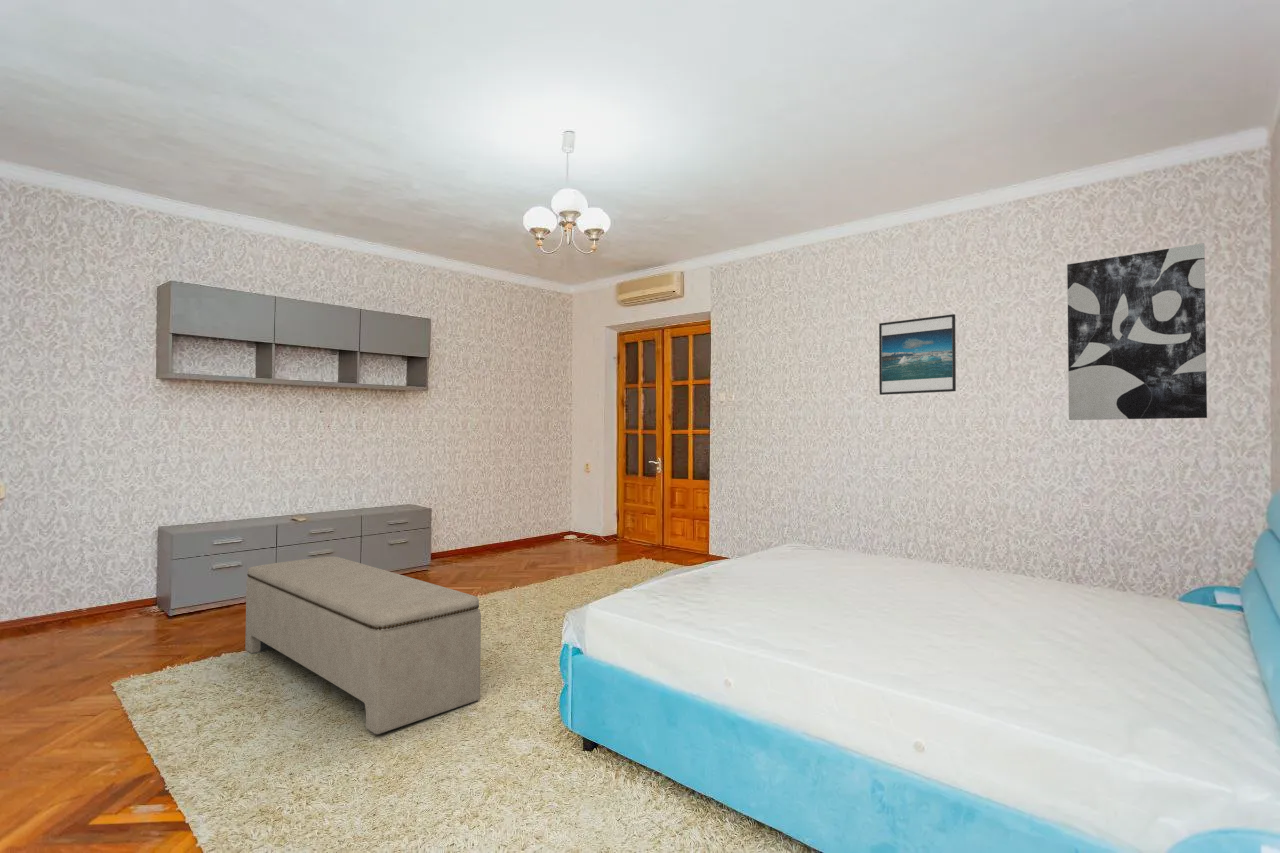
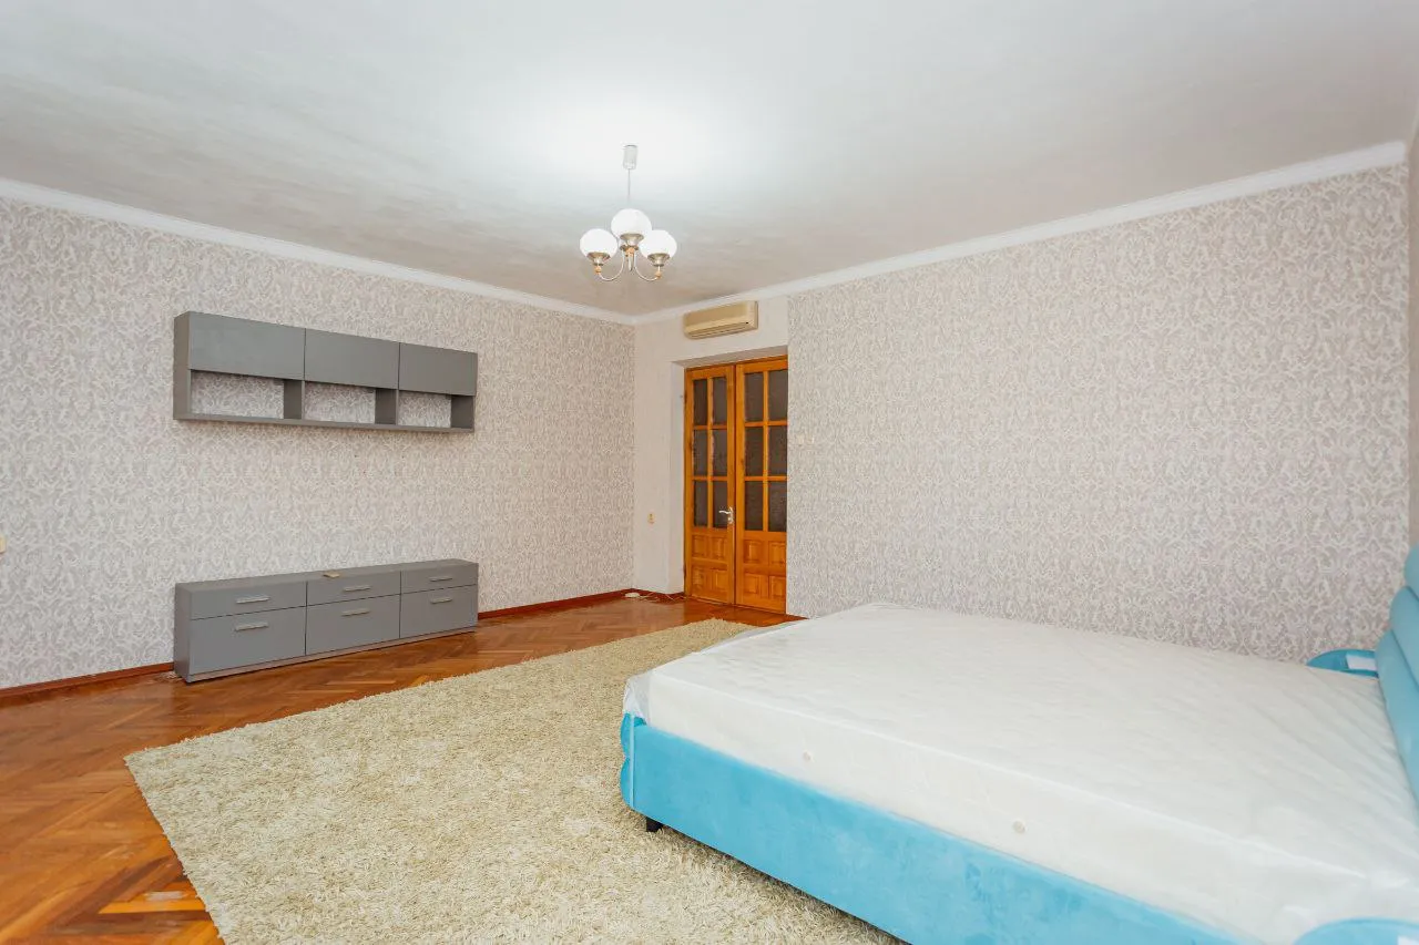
- wall art (1133, 336)
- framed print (916, 356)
- bench (351, 625)
